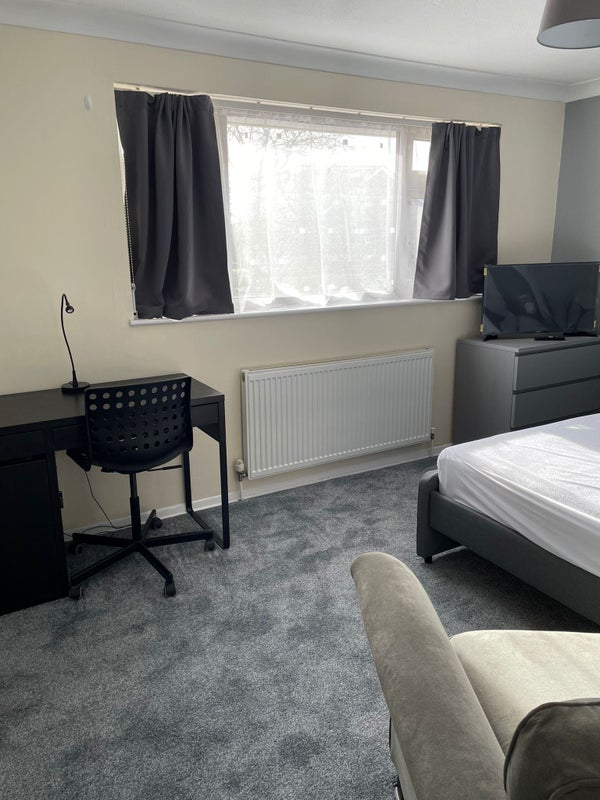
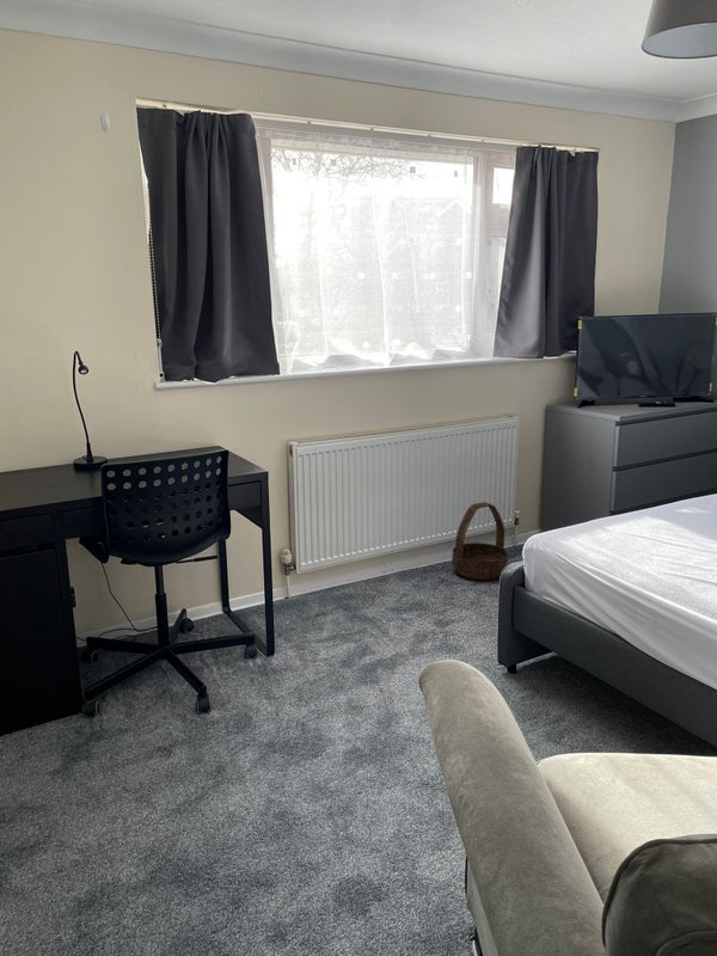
+ basket (480, 543)
